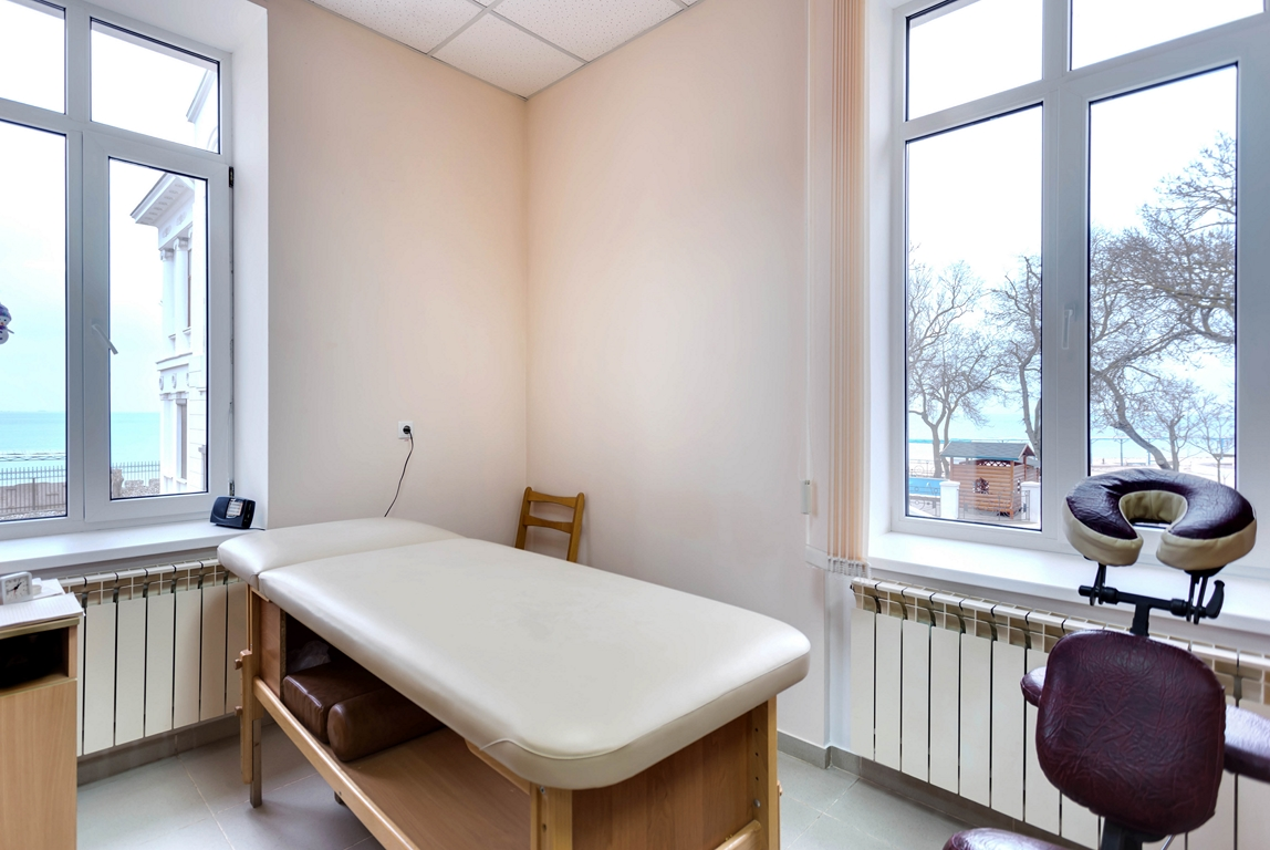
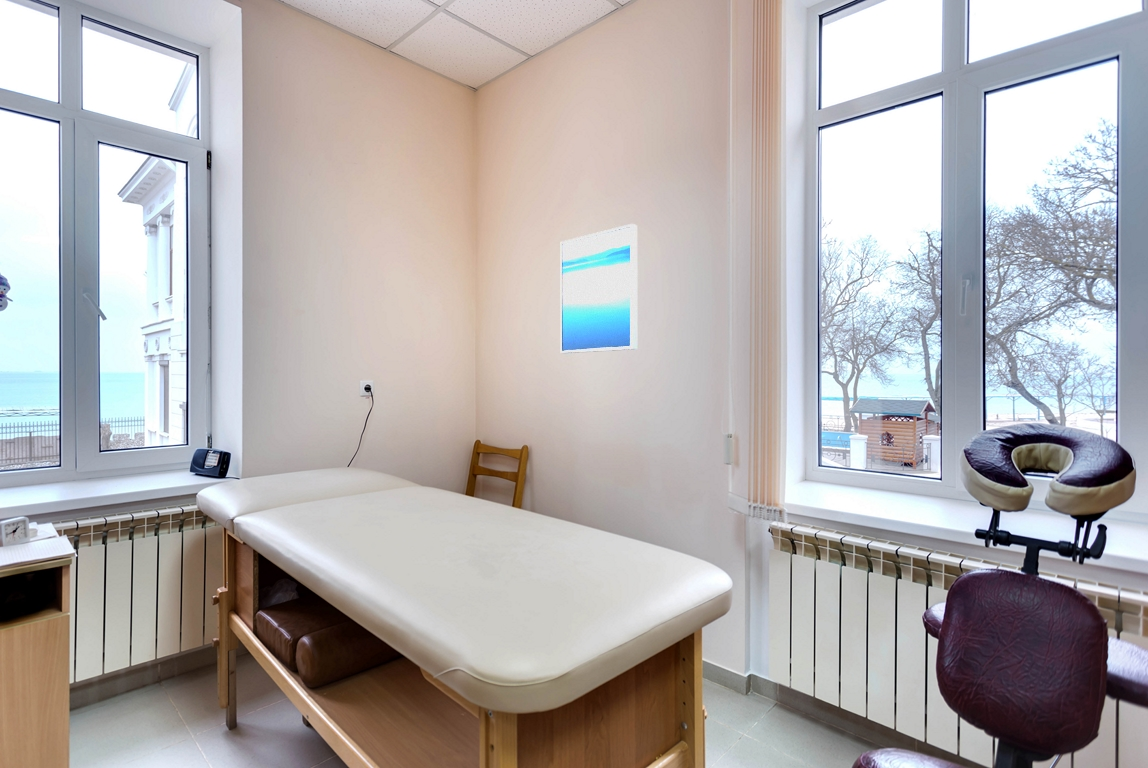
+ wall art (596, 292)
